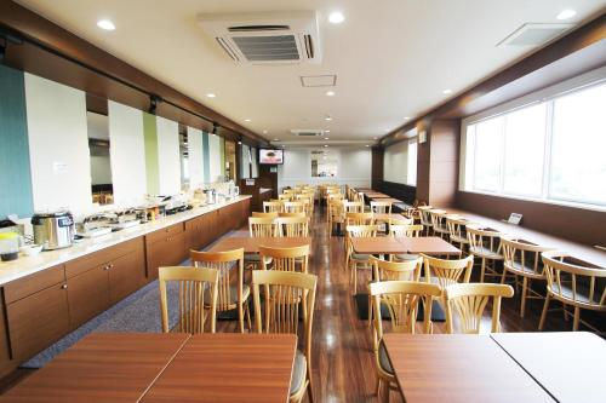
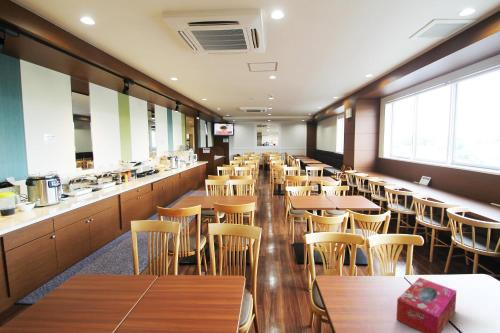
+ tissue box (427, 304)
